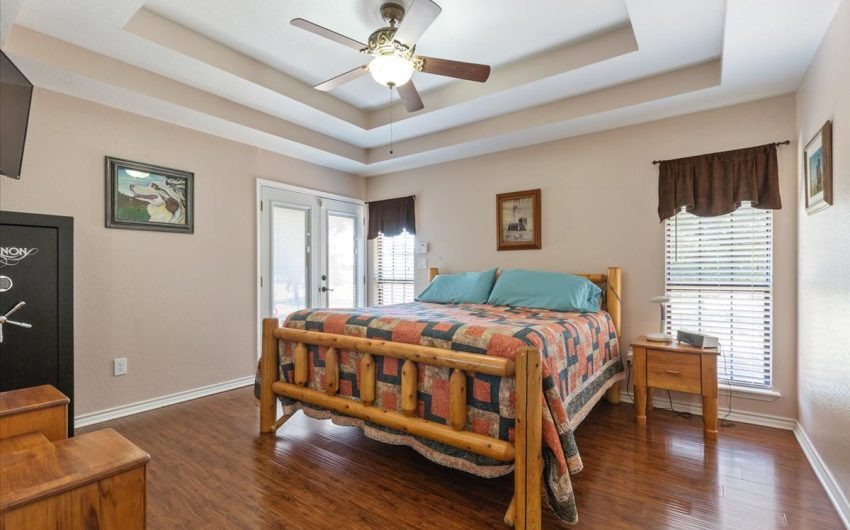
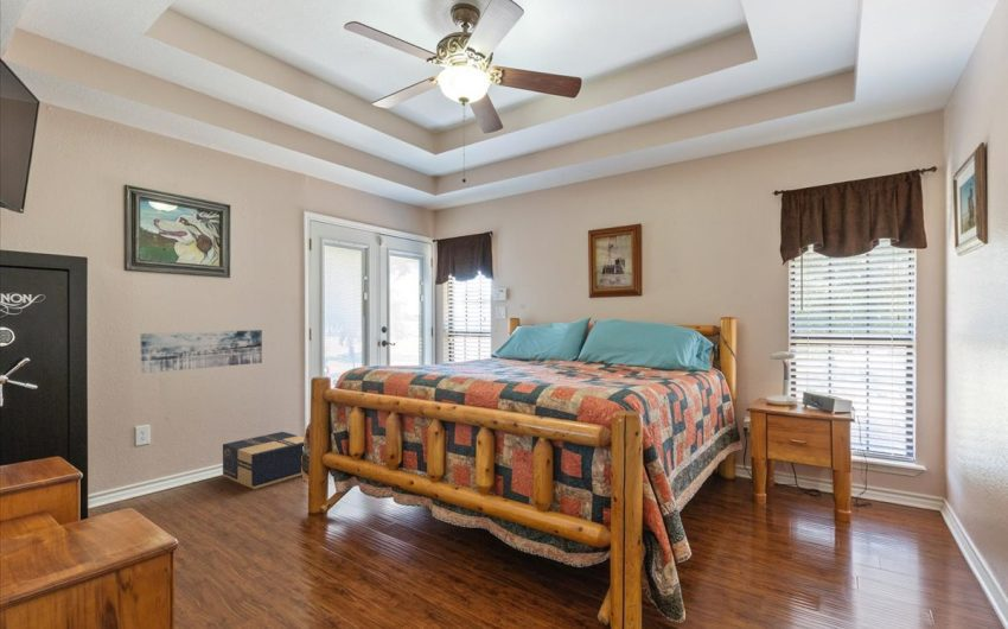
+ wall art (206, 349)
+ cardboard box (269, 457)
